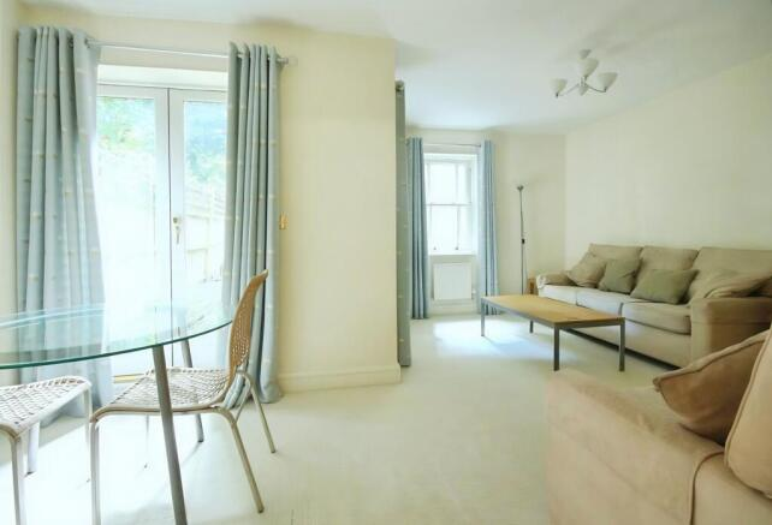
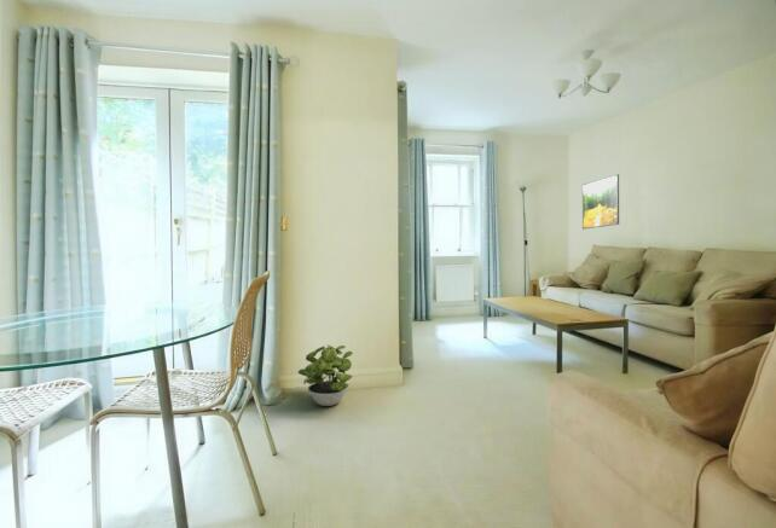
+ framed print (600, 203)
+ potted plant (325, 372)
